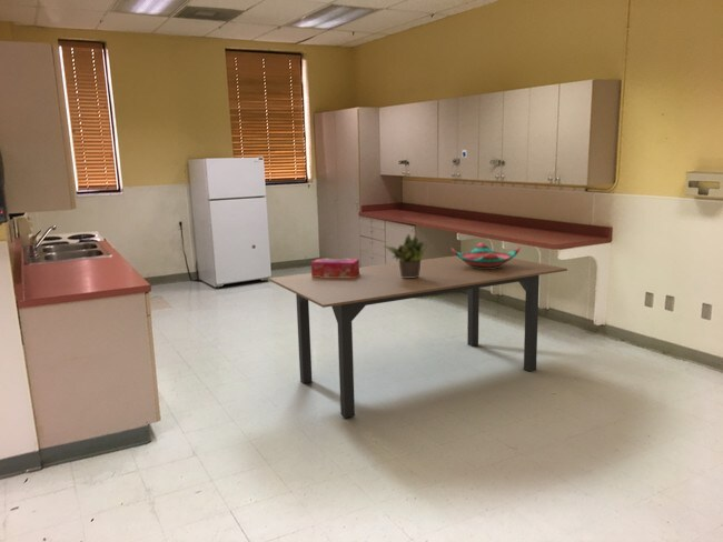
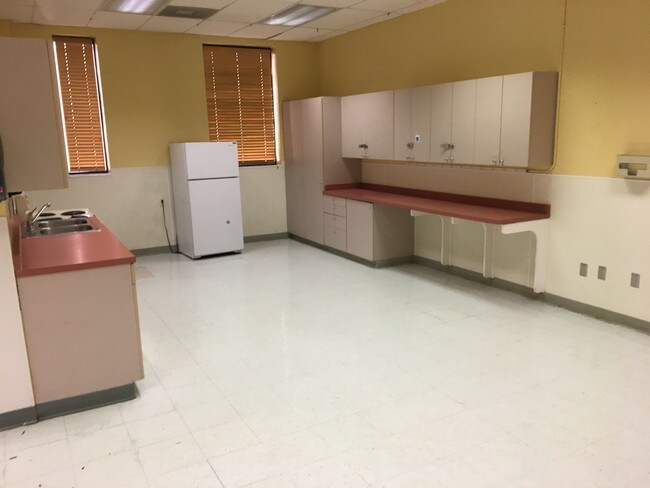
- decorative bowl (485, 257)
- potted plant (404, 254)
- dining table (412, 298)
- tissue box (335, 267)
